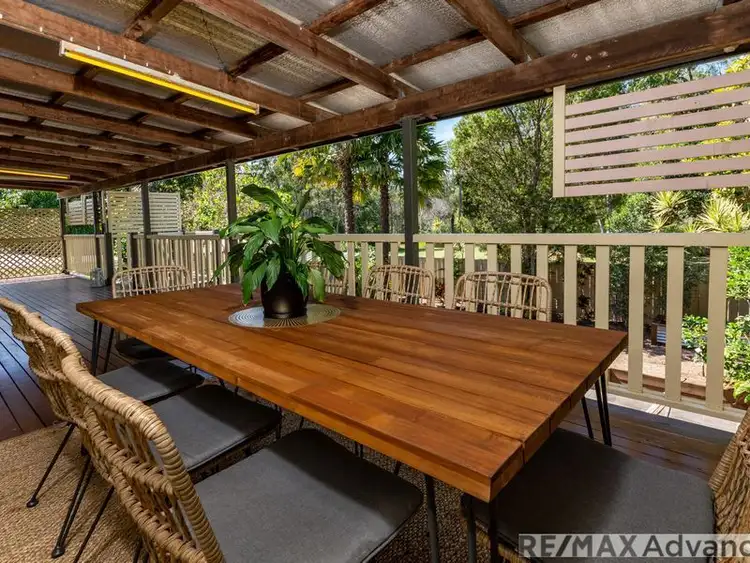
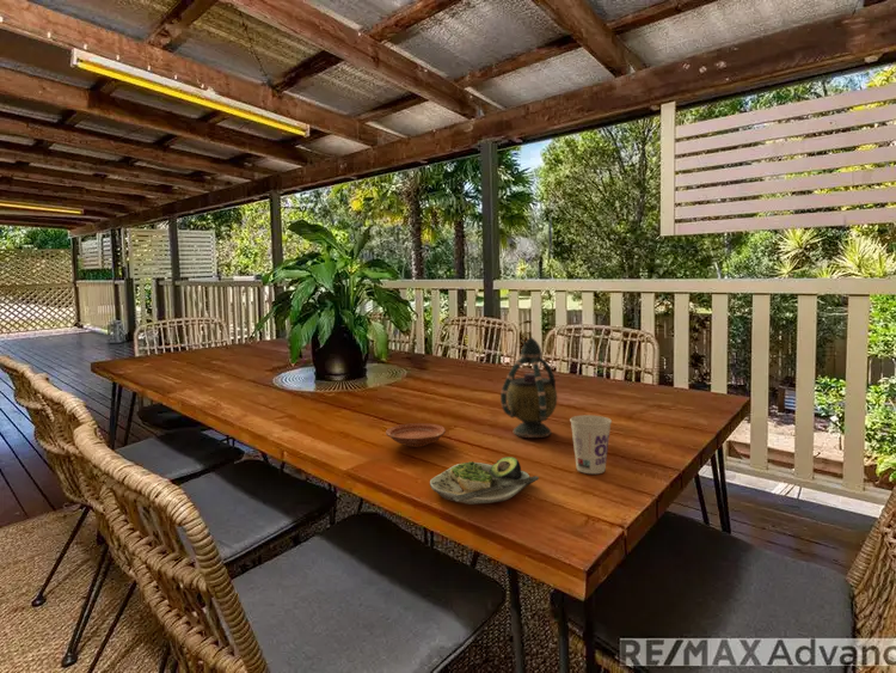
+ plate (416, 436)
+ cup (590, 443)
+ teapot (535, 383)
+ salad plate (483, 475)
